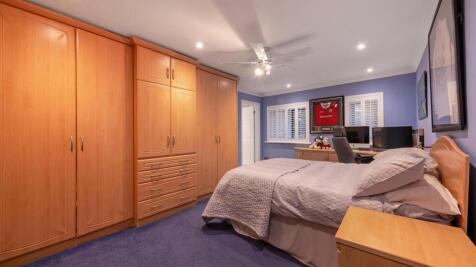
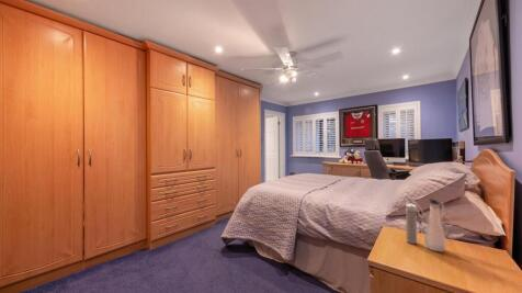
+ water bottle (428, 223)
